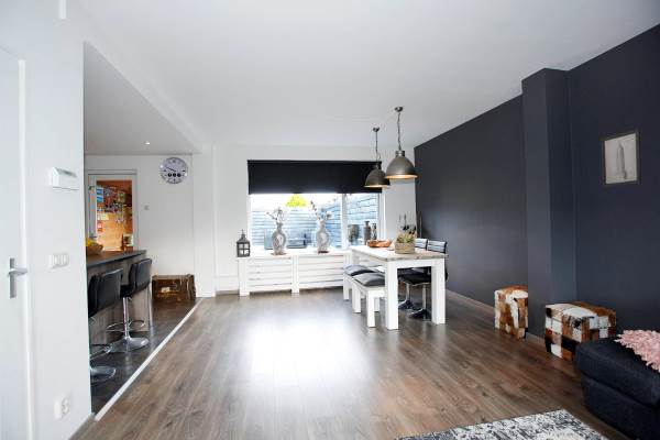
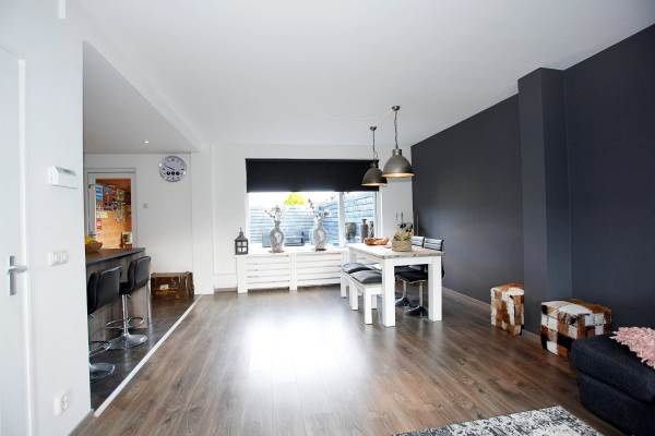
- wall art (619, 160)
